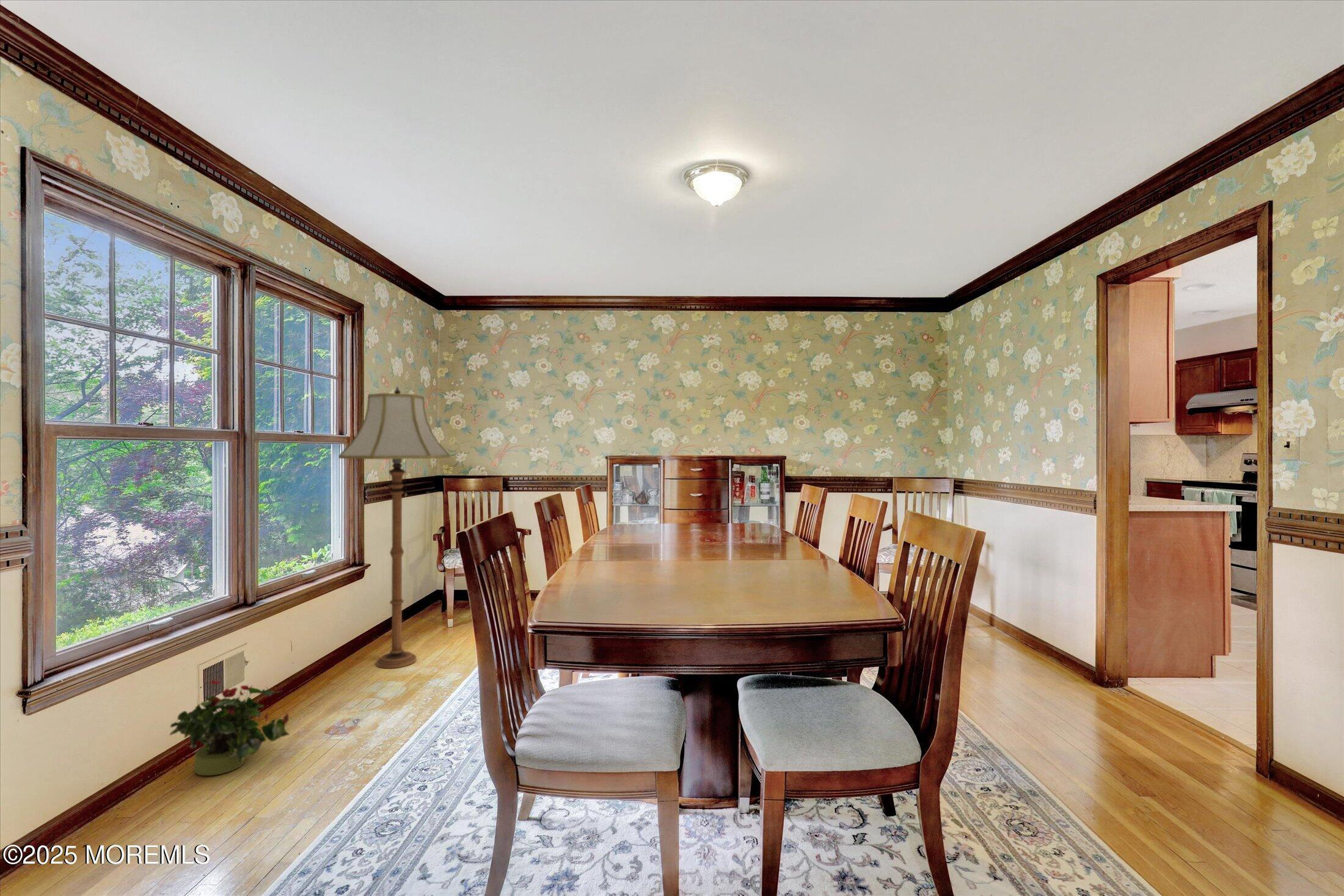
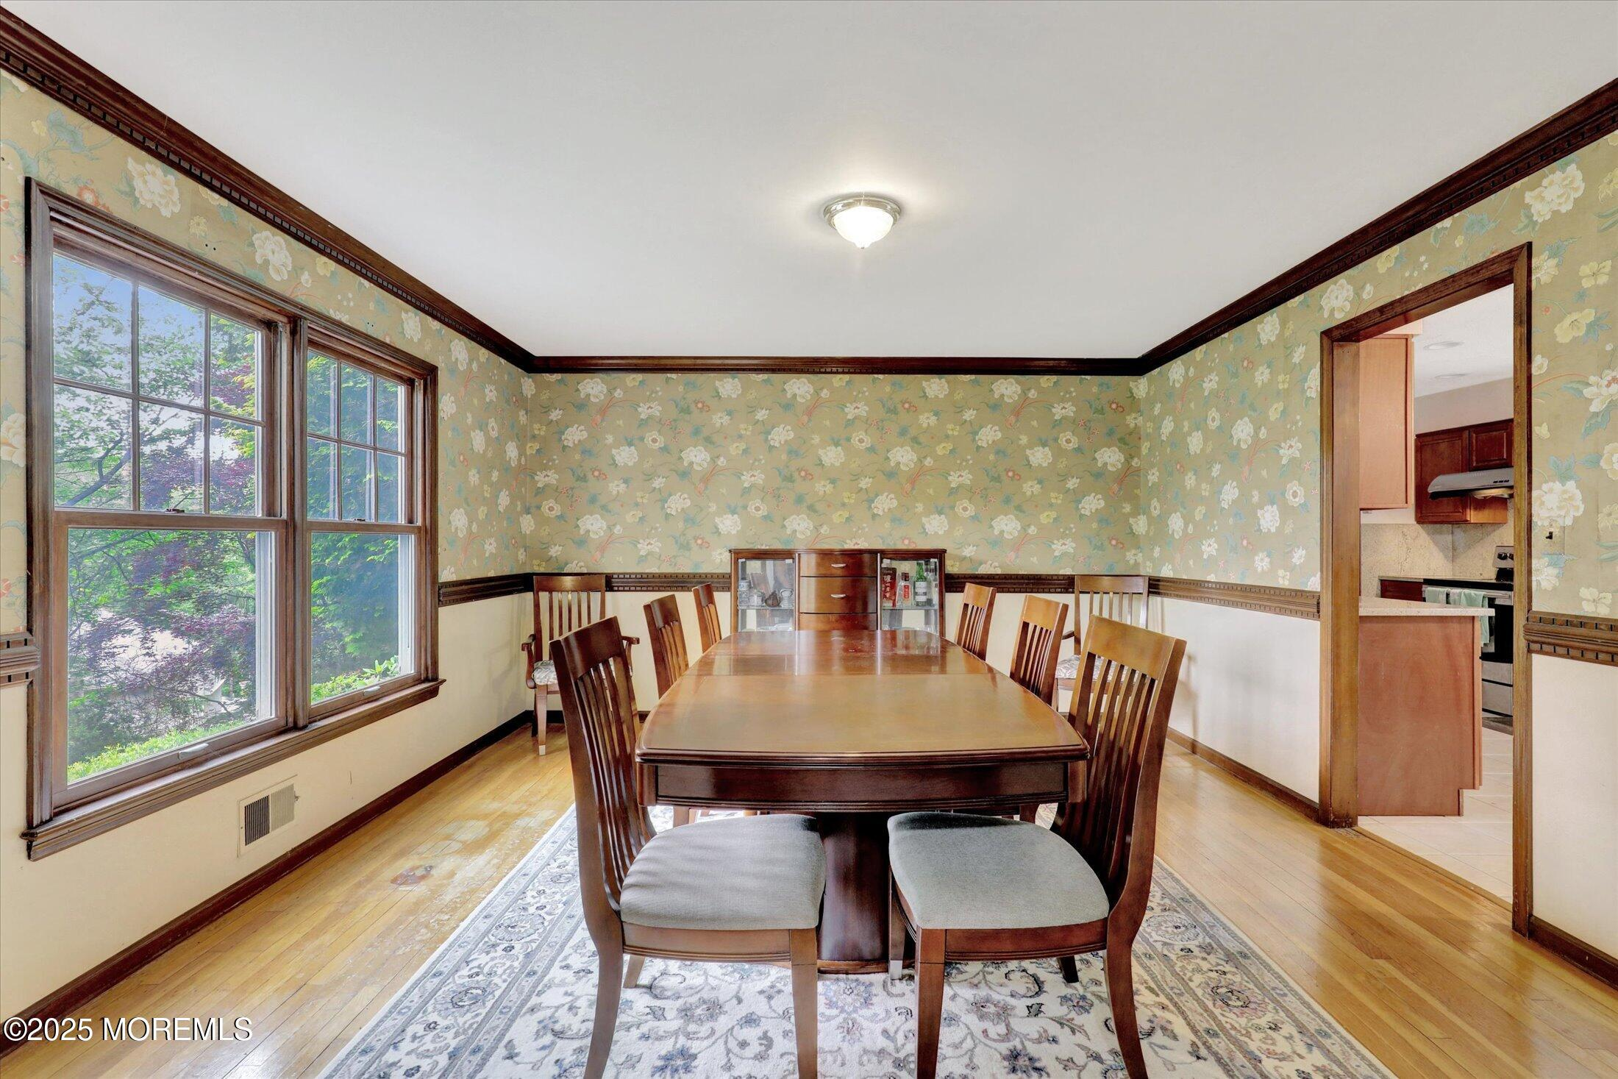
- potted plant (232, 720)
- floor lamp (396, 524)
